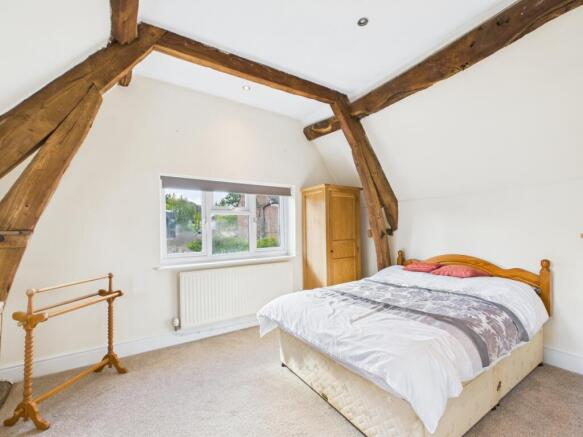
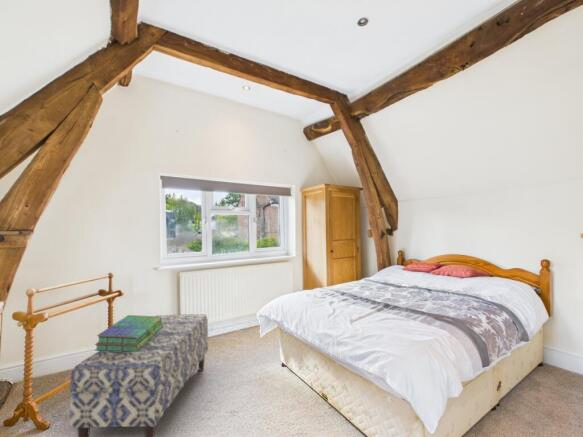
+ bench (155, 367)
+ stack of books (132, 334)
